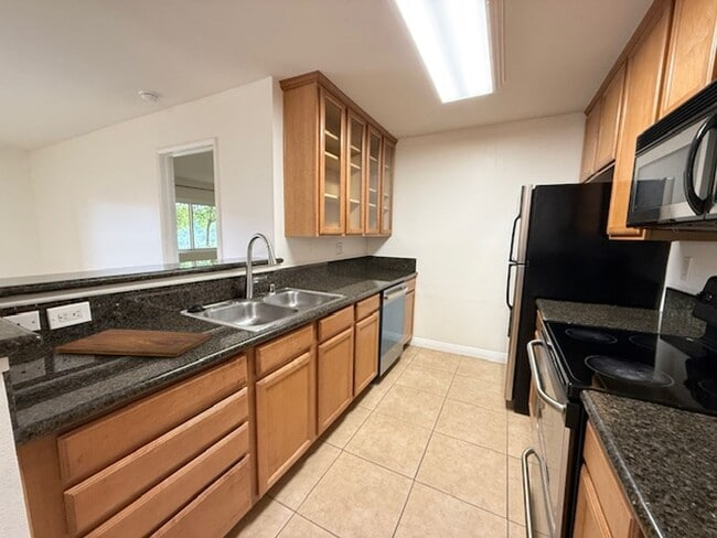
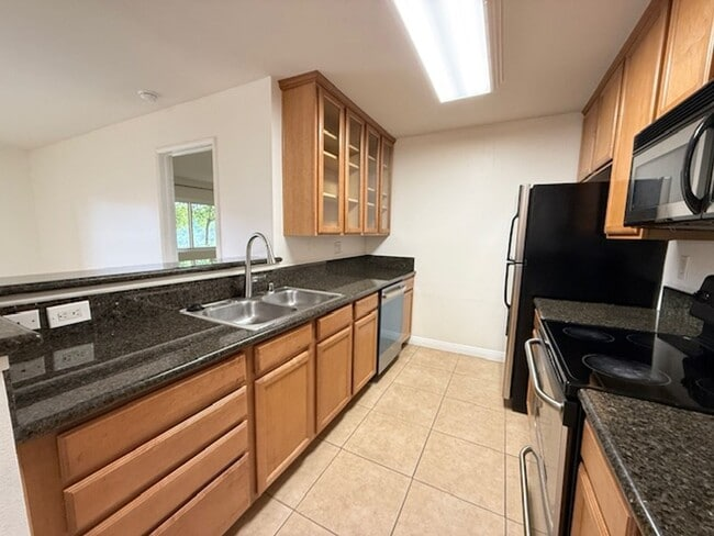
- cutting board (140, 341)
